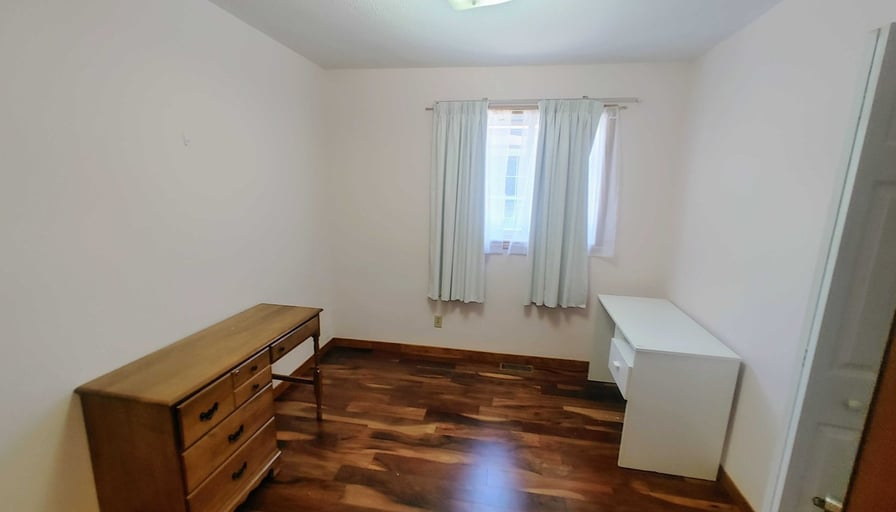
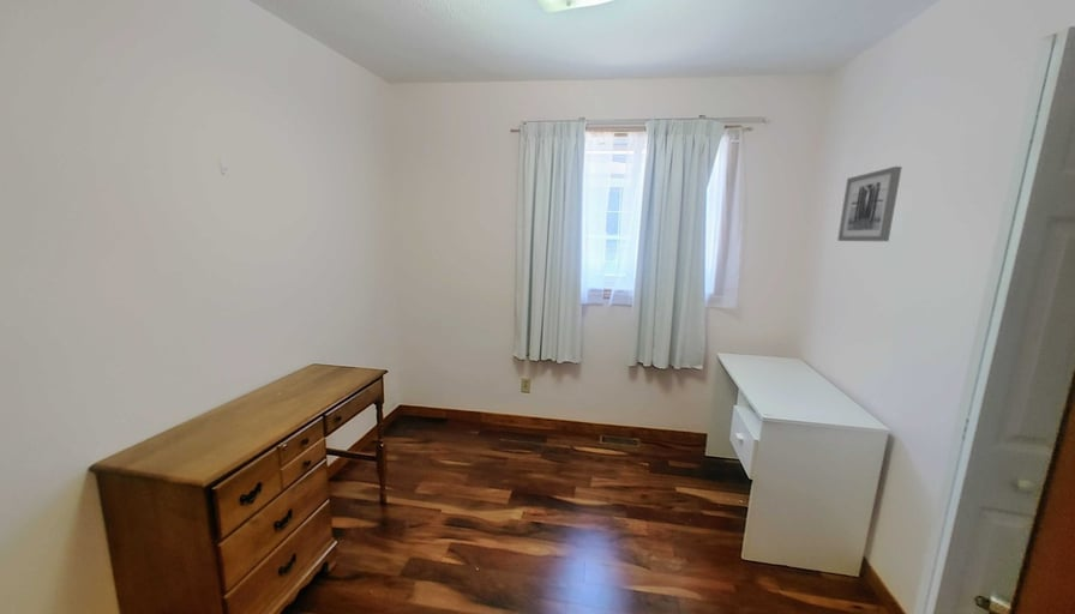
+ wall art (866, 207)
